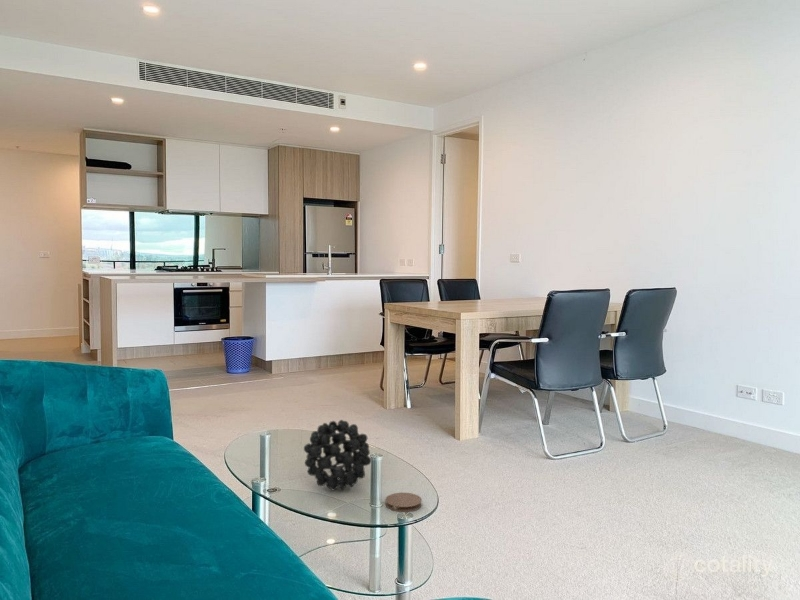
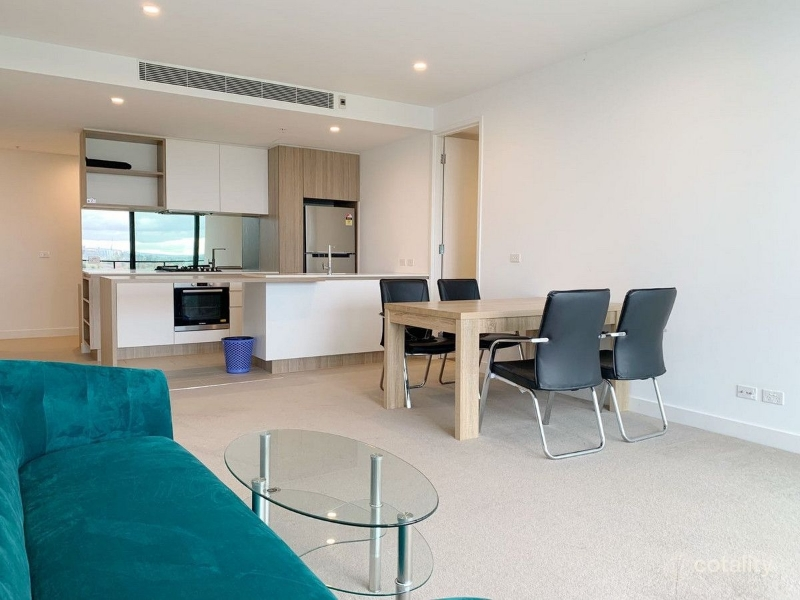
- coaster (403, 501)
- decorative ball (337, 454)
